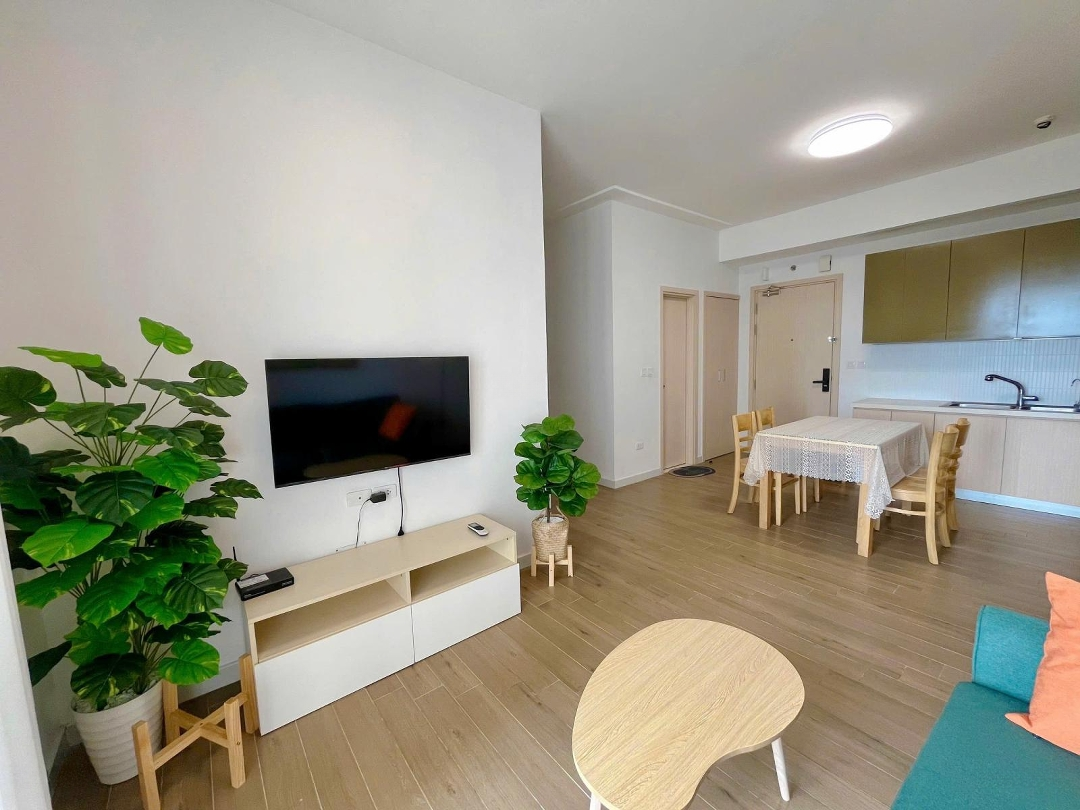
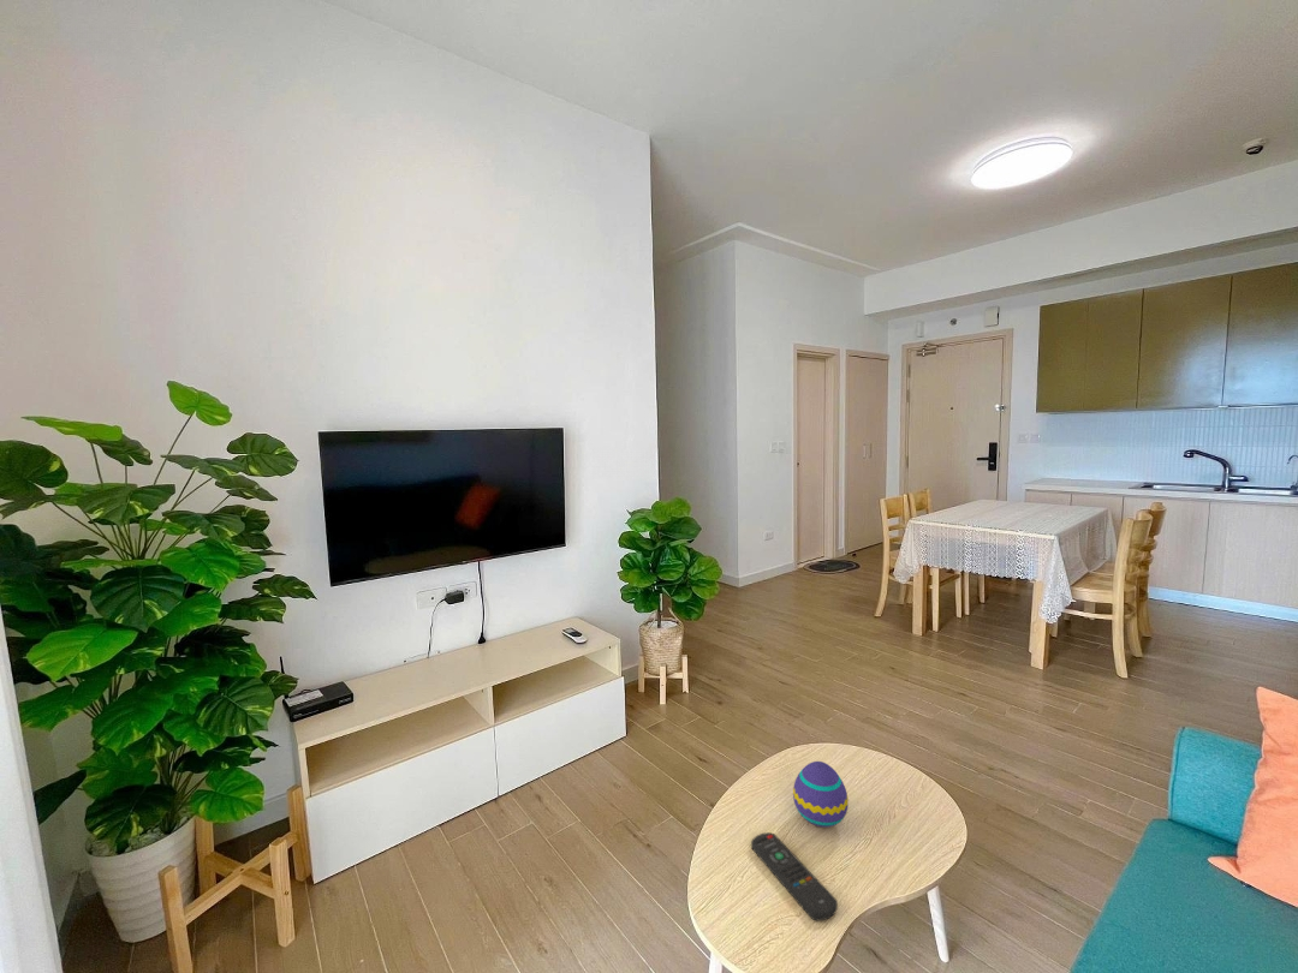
+ decorative egg (820, 792)
+ remote control (791, 872)
